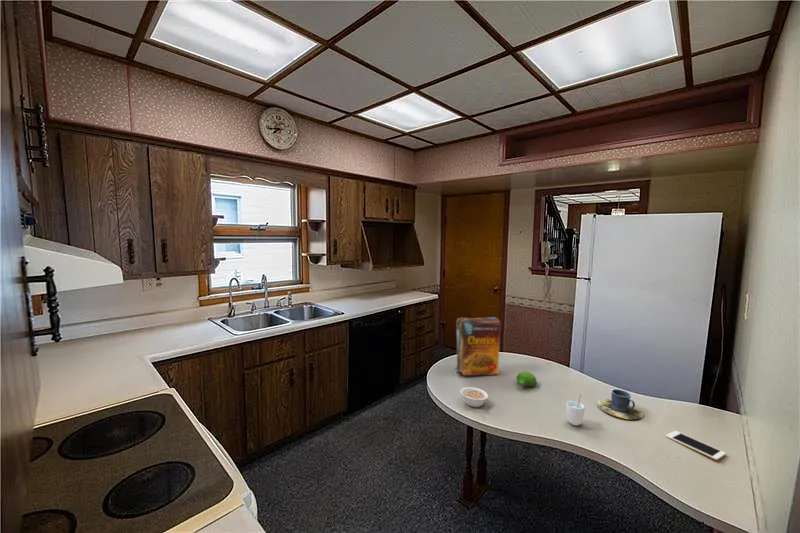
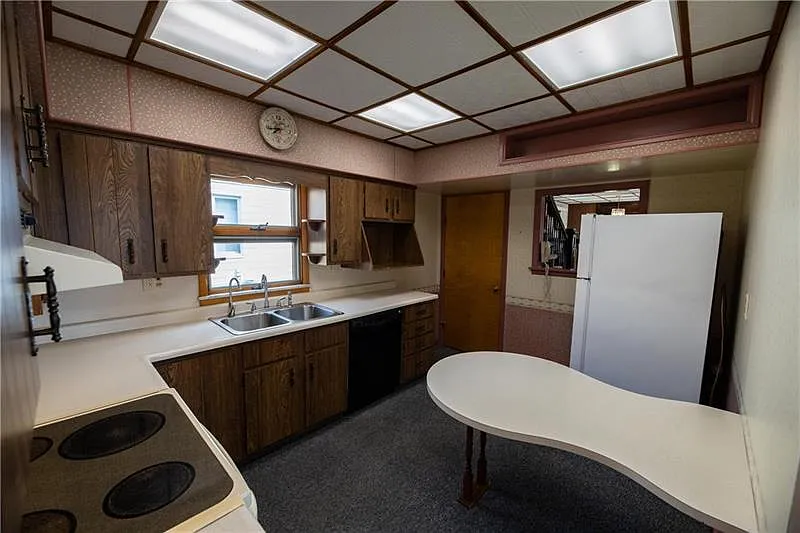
- cell phone (694, 444)
- cereal box (476, 343)
- cup (575, 409)
- fruit (524, 379)
- cup (620, 400)
- legume (474, 397)
